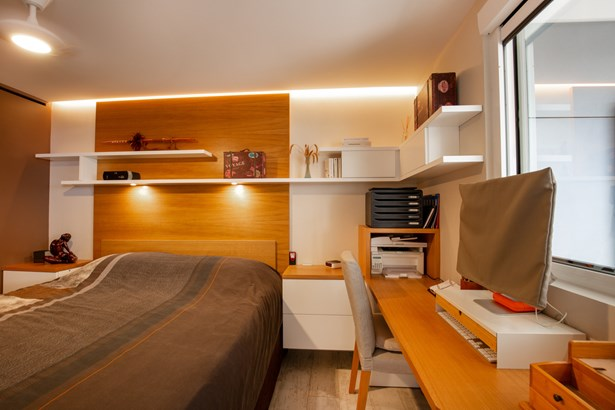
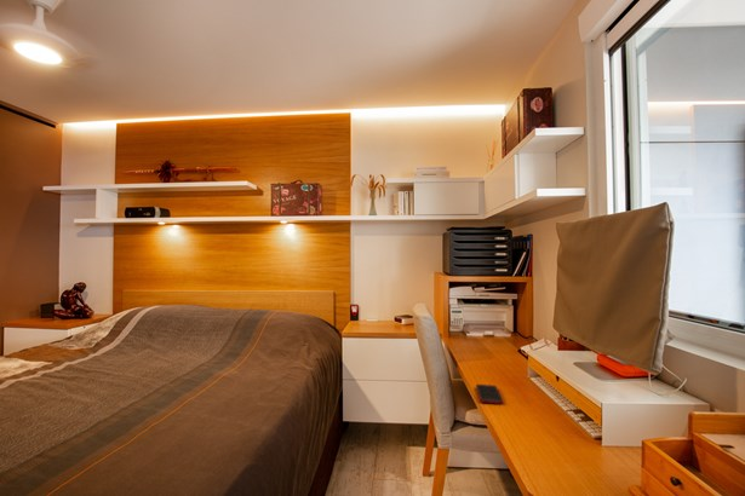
+ cell phone (488, 393)
